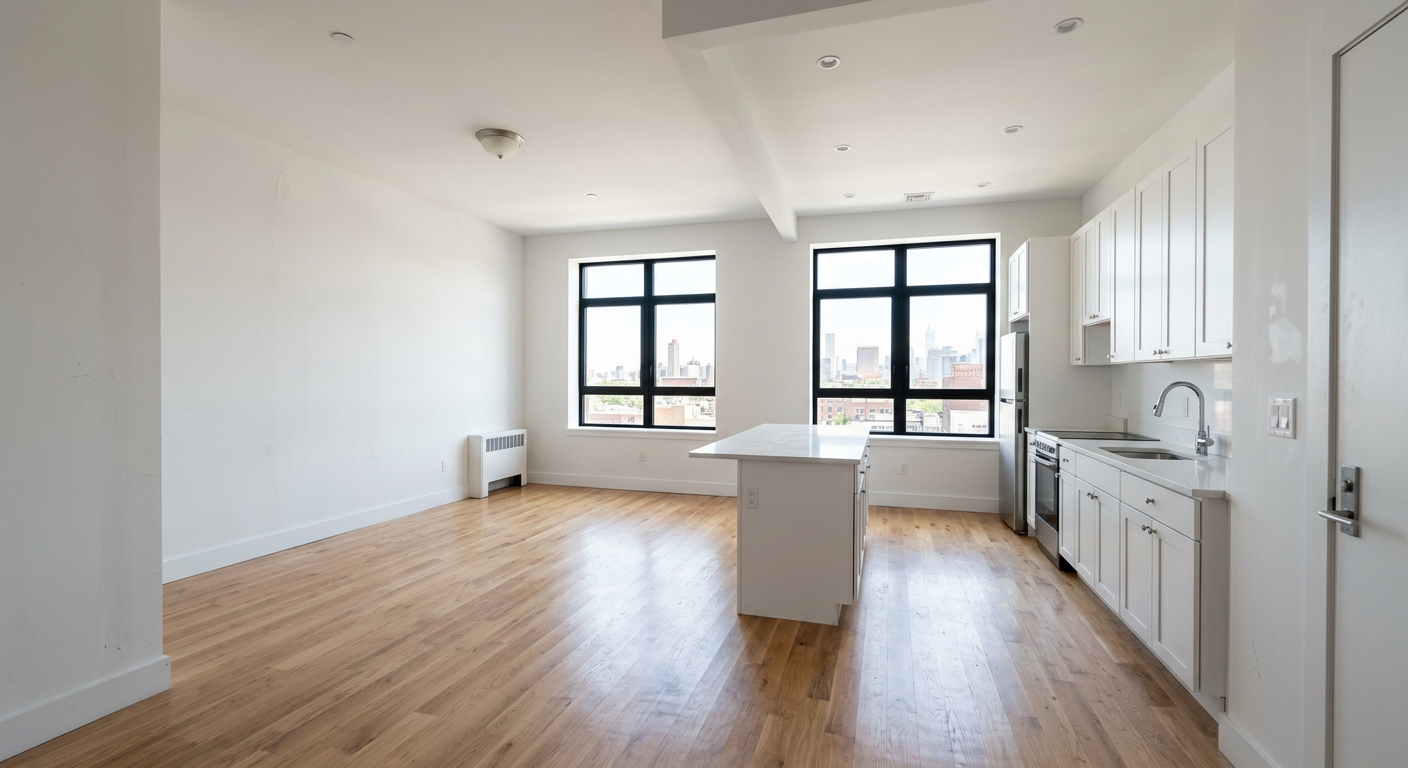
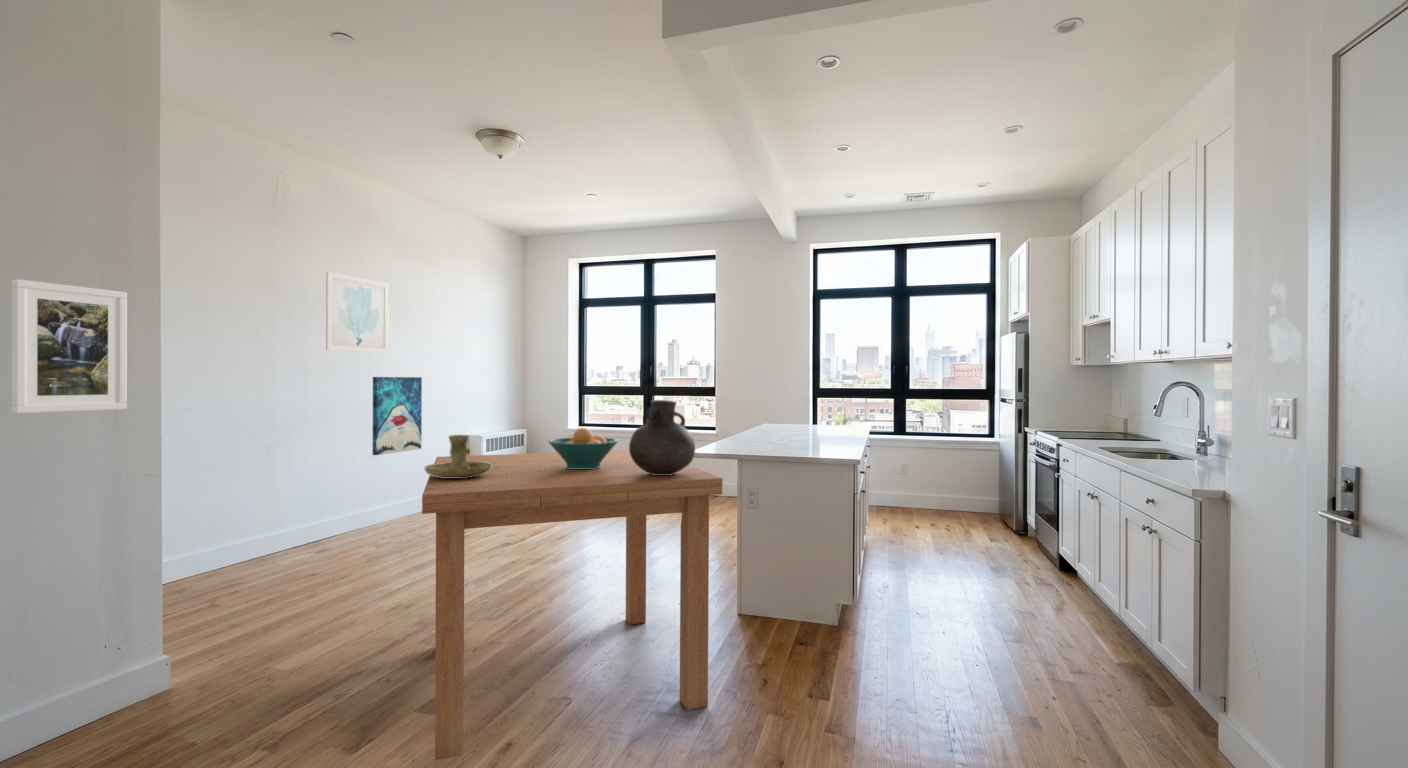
+ wall art (398, 414)
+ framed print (73, 348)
+ candle holder (458, 454)
+ fruit bowl (583, 447)
+ wall art (359, 315)
+ dining table (562, 521)
+ vase (662, 436)
